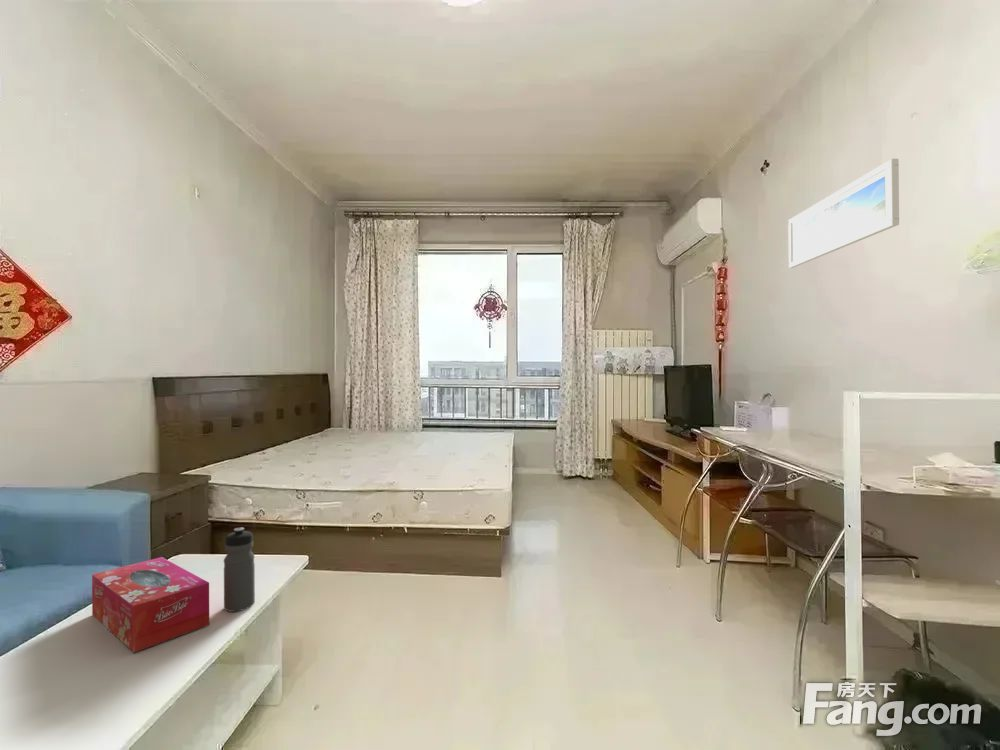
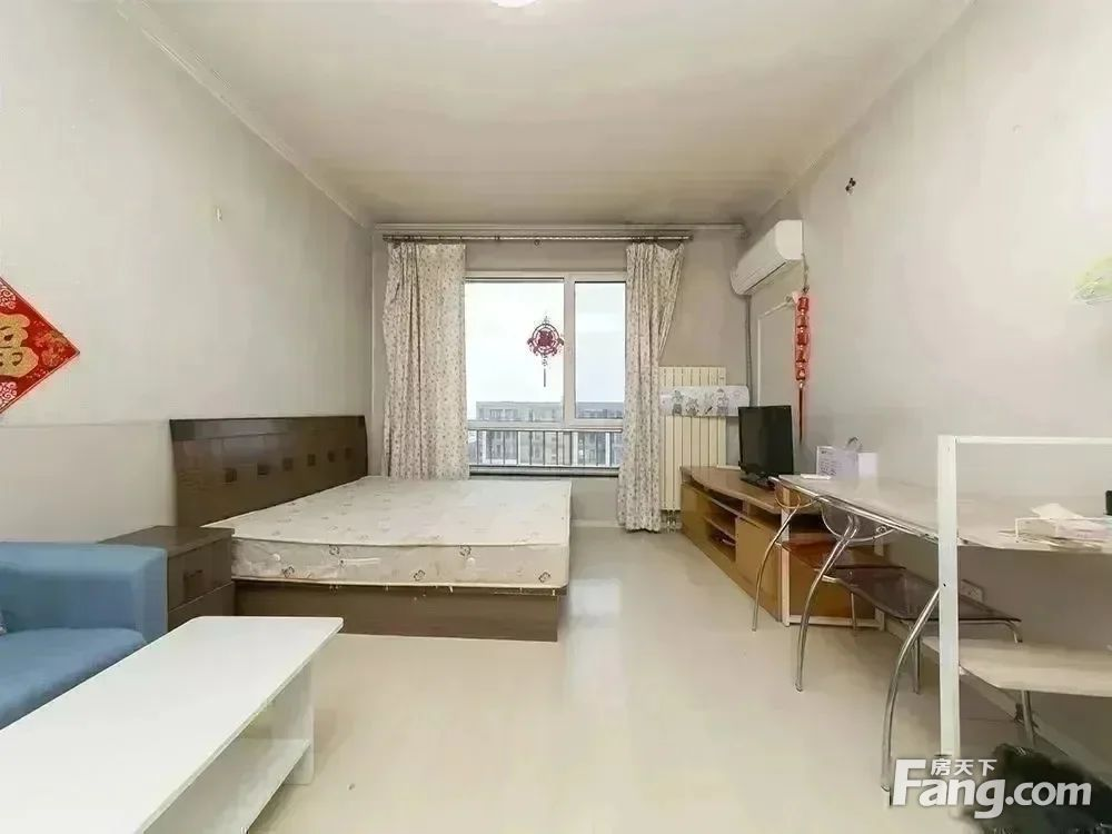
- water bottle (239, 567)
- tissue box (149, 599)
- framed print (834, 222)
